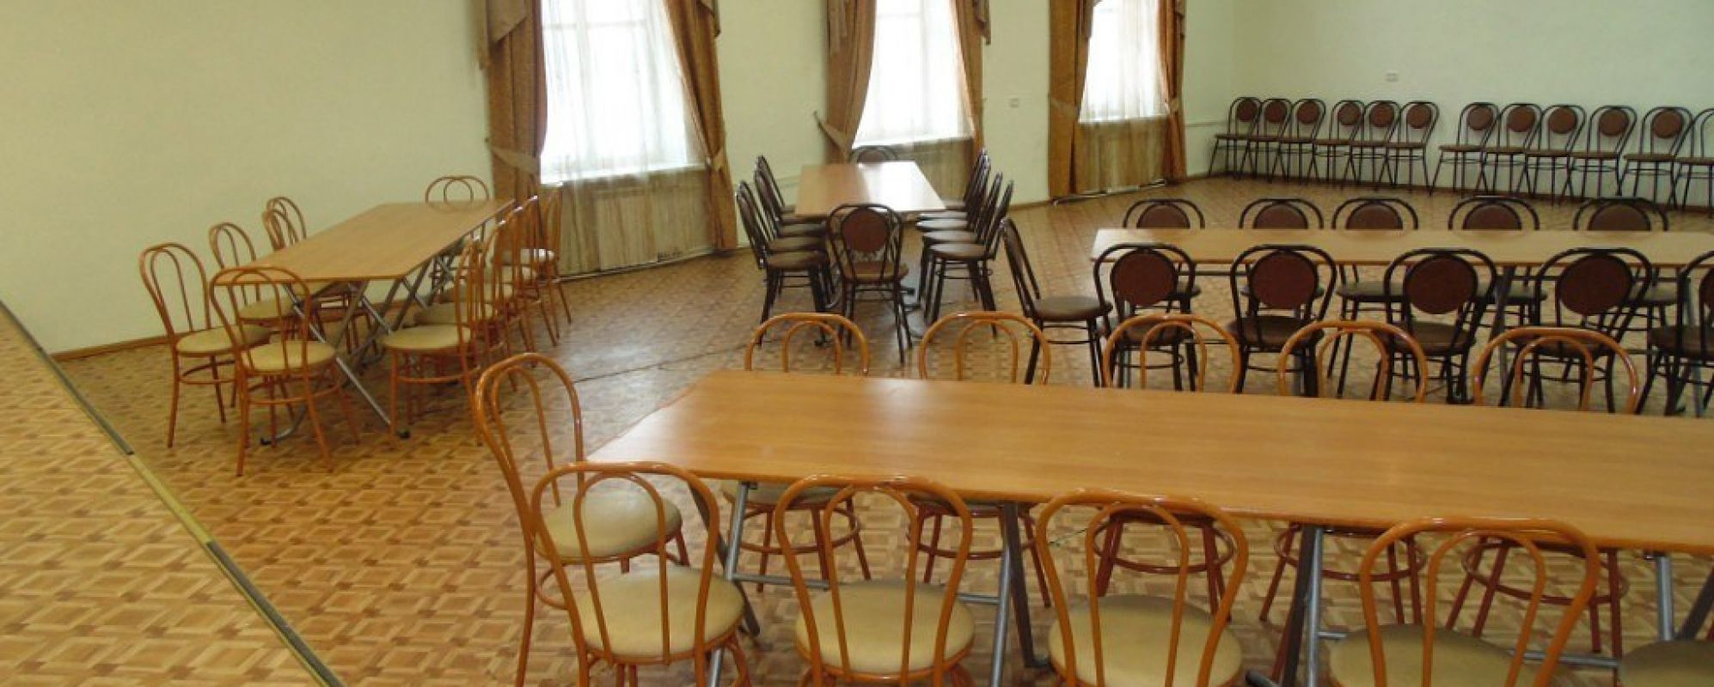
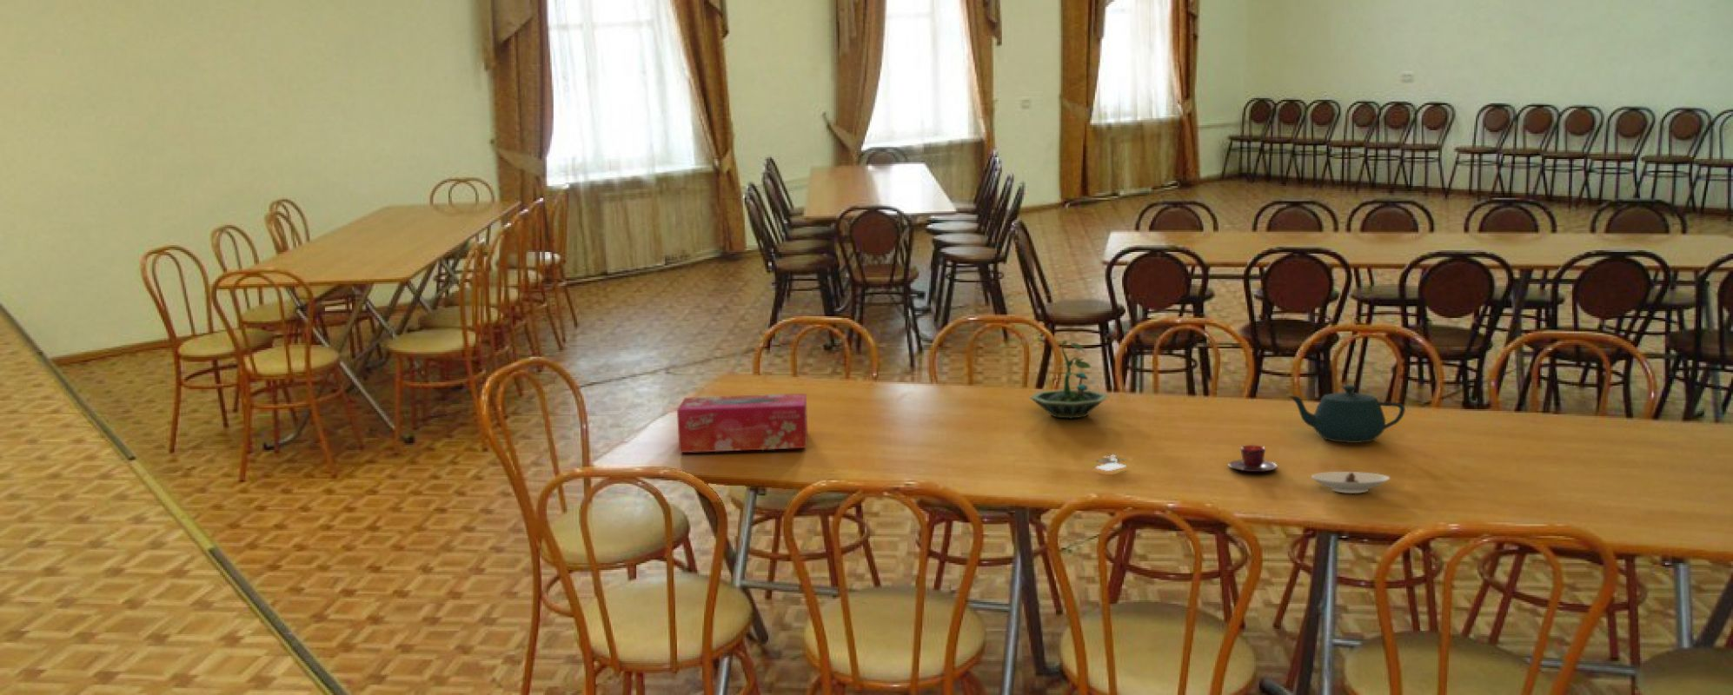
+ candle (1116, 460)
+ tissue box (744, 422)
+ teacup (1252, 457)
+ terrarium (1067, 356)
+ teapot (1345, 412)
+ saucer (1349, 482)
